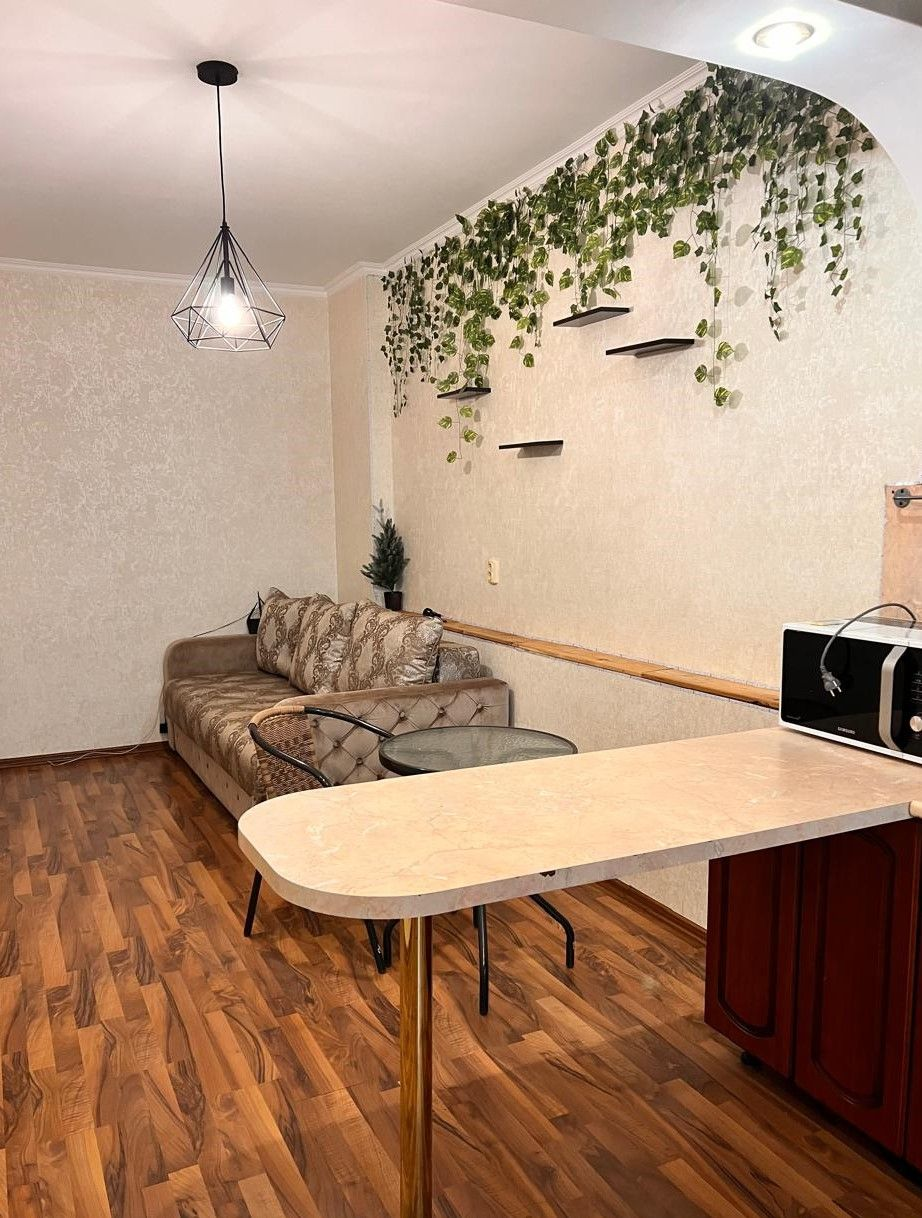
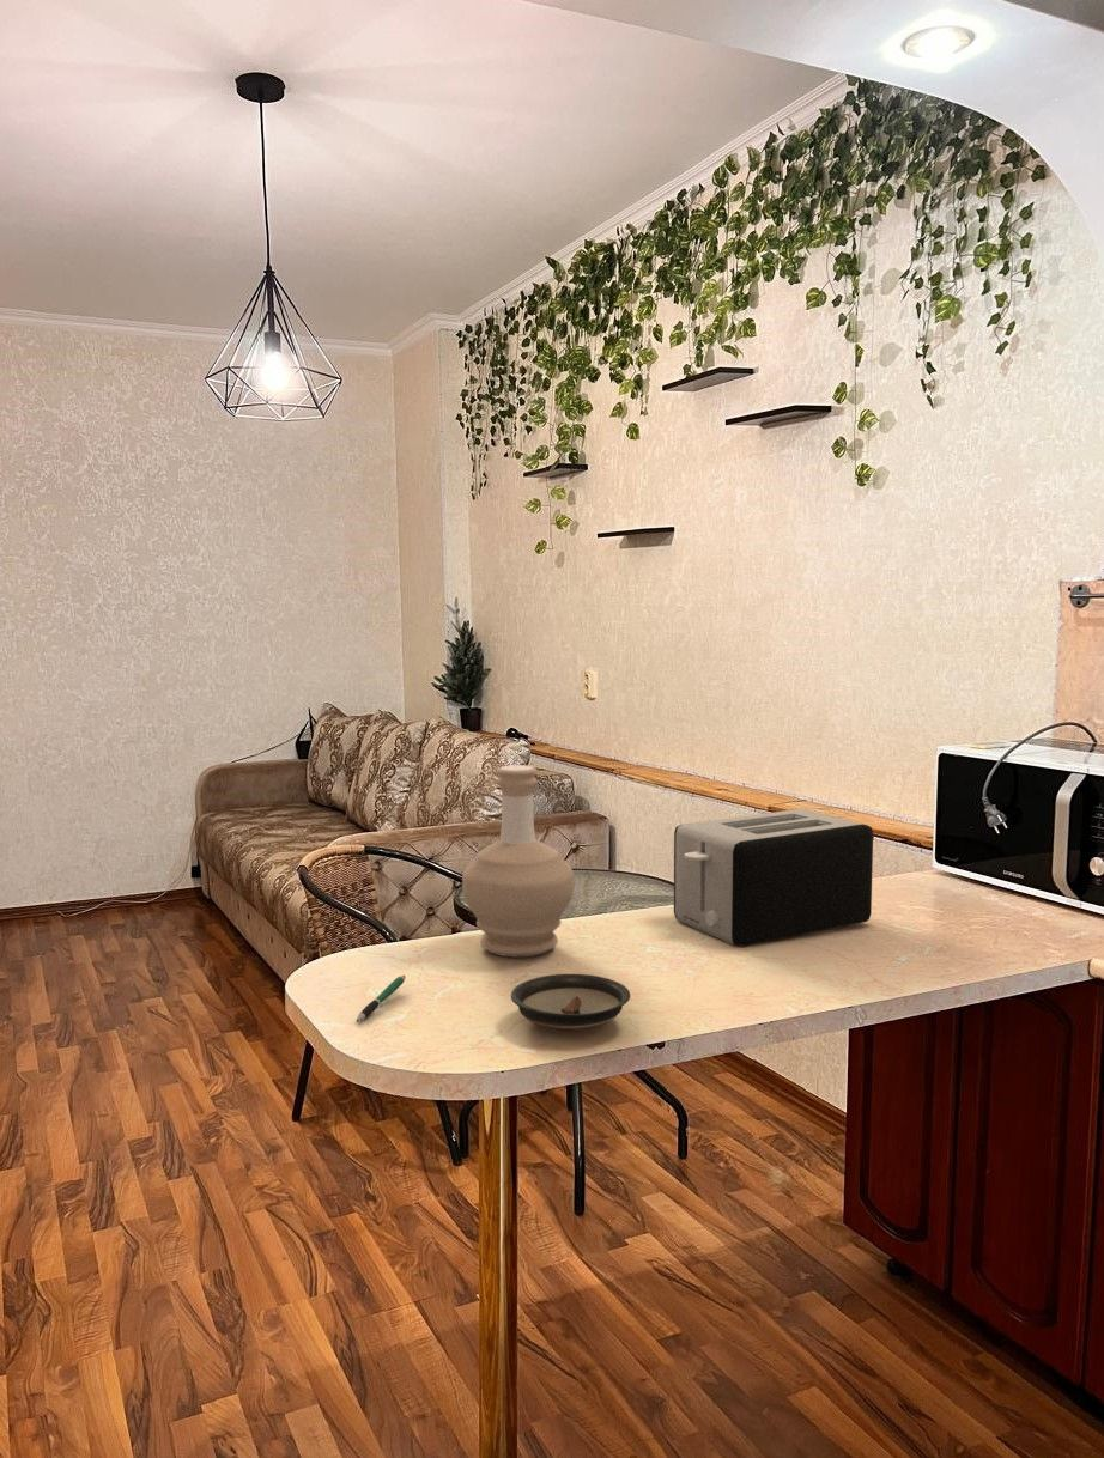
+ saucer (570, 1007)
+ pen (381, 997)
+ bottle (517, 858)
+ toaster (772, 873)
